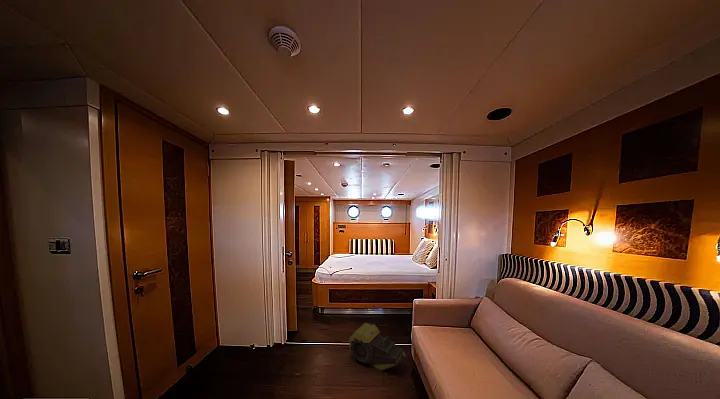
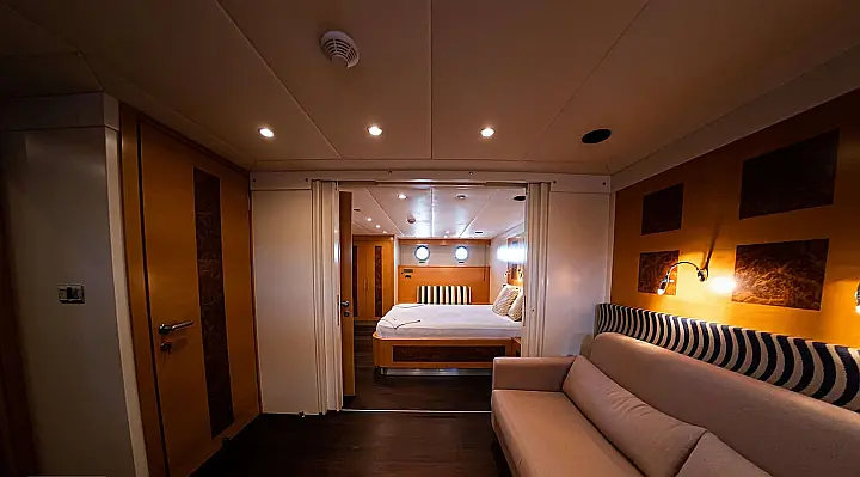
- backpack (375, 346)
